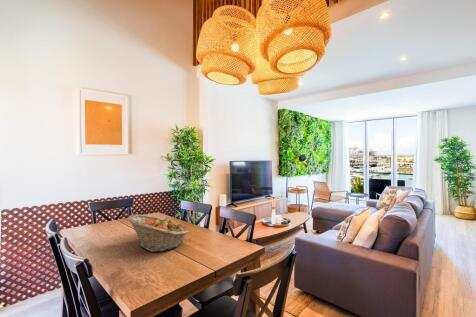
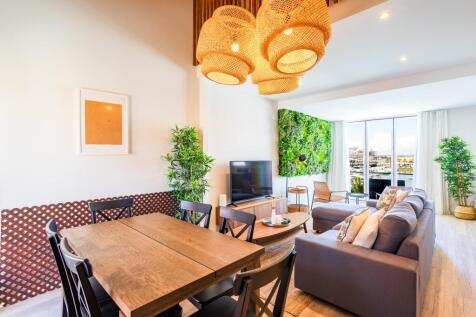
- fruit basket (158, 229)
